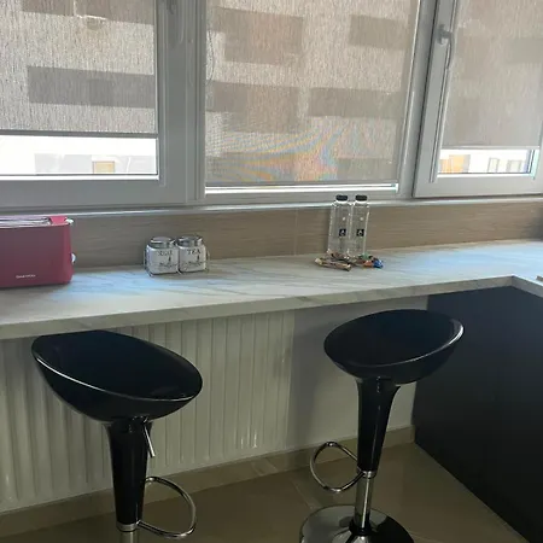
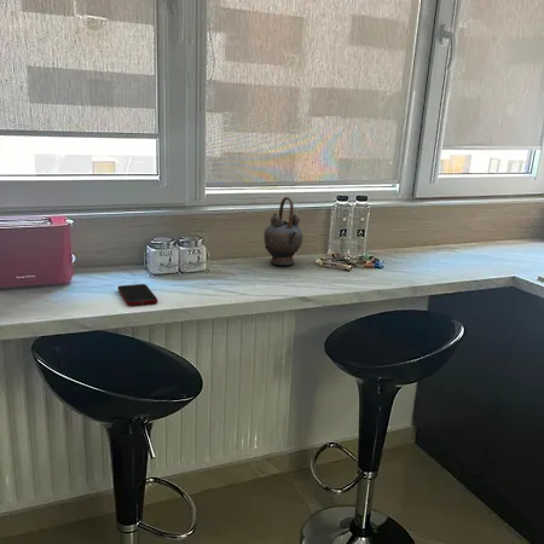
+ teapot (285, 231)
+ cell phone (137, 294)
